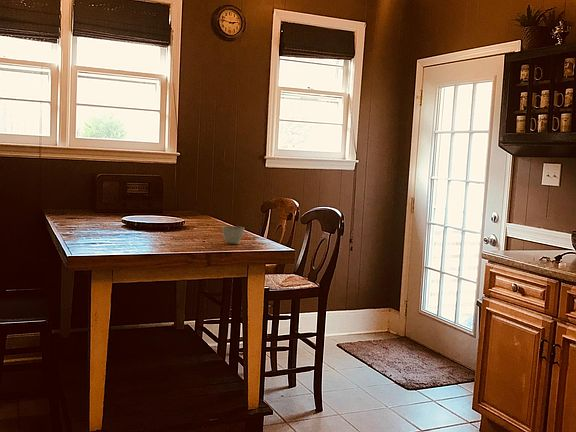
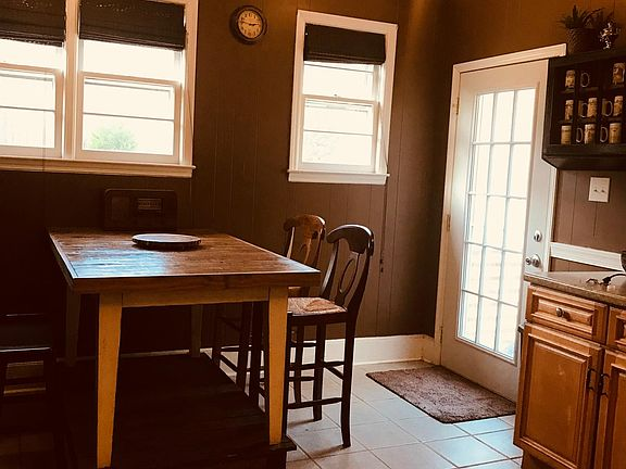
- flower pot (232, 235)
